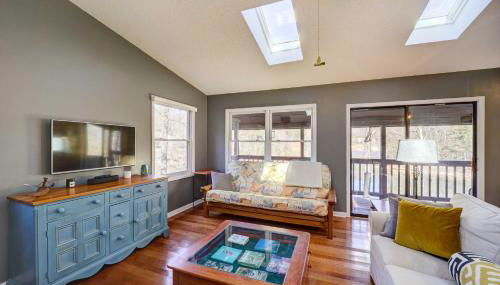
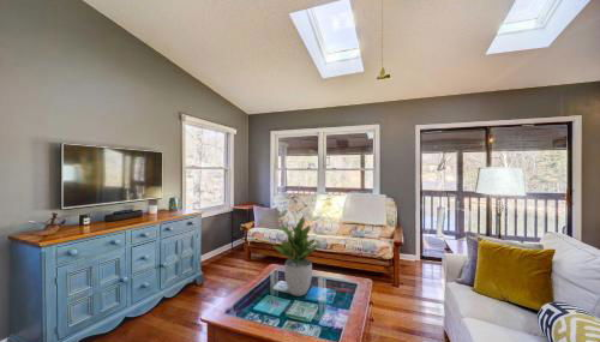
+ potted plant (296, 253)
